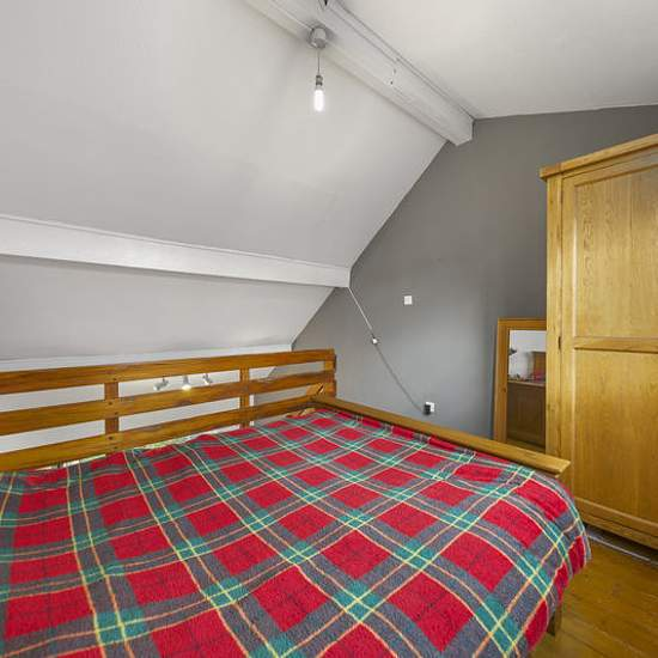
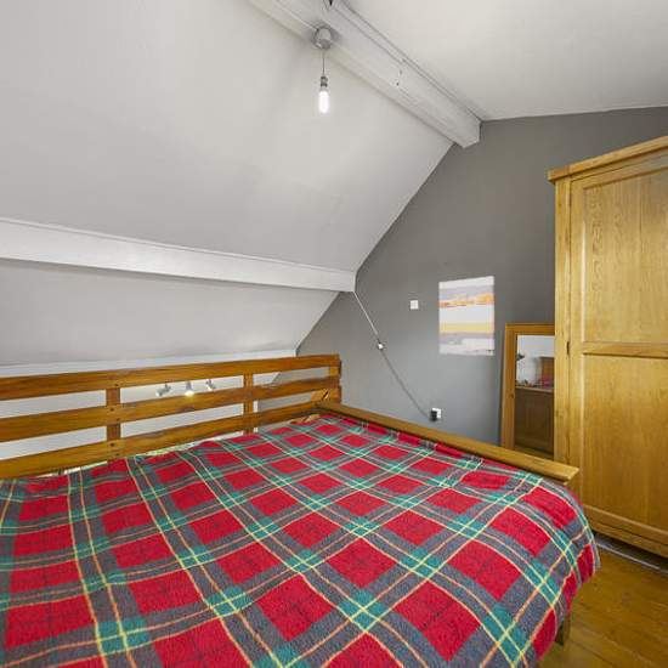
+ wall art (465, 317)
